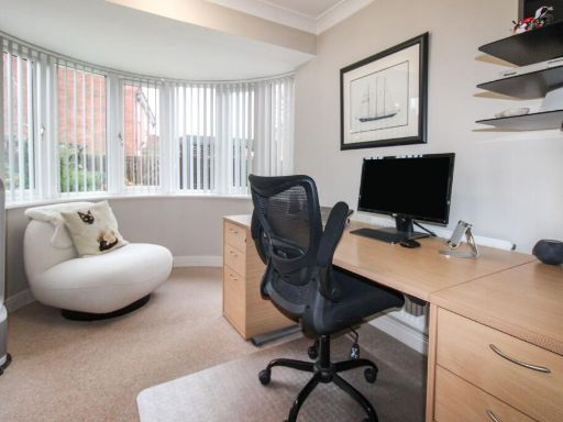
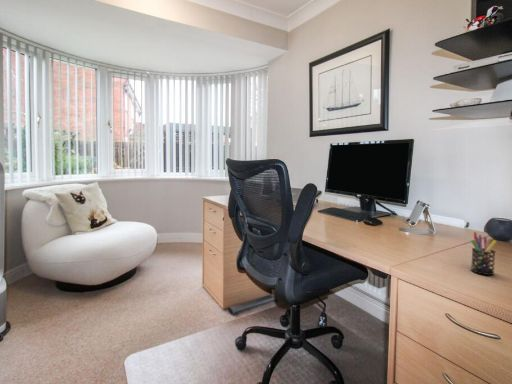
+ pen holder (480, 252)
